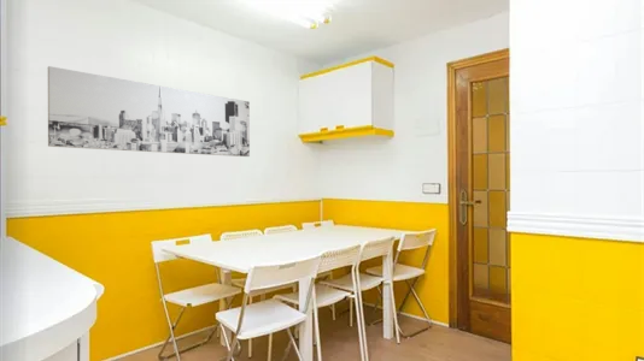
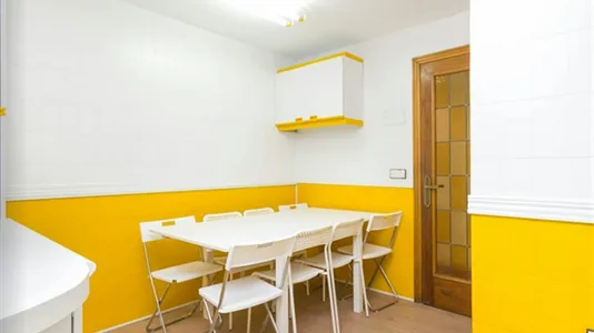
- wall art (166, 119)
